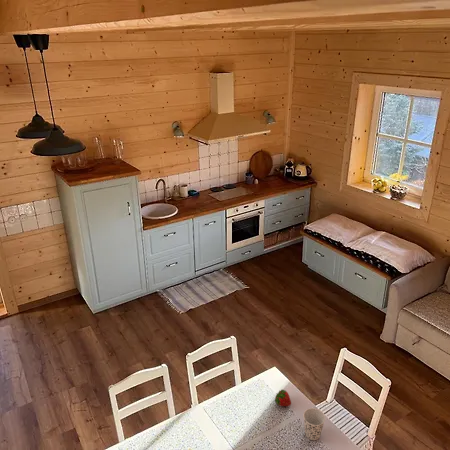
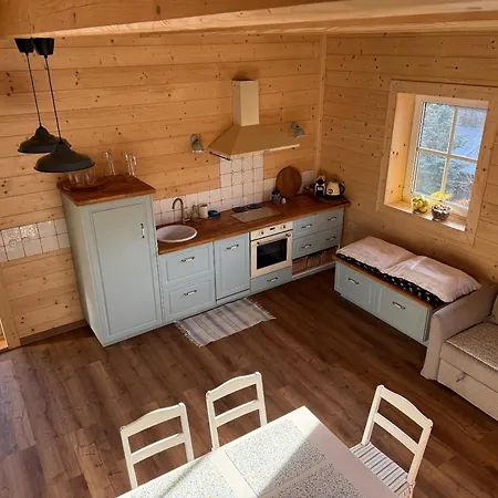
- cup (313, 425)
- fruit (281, 398)
